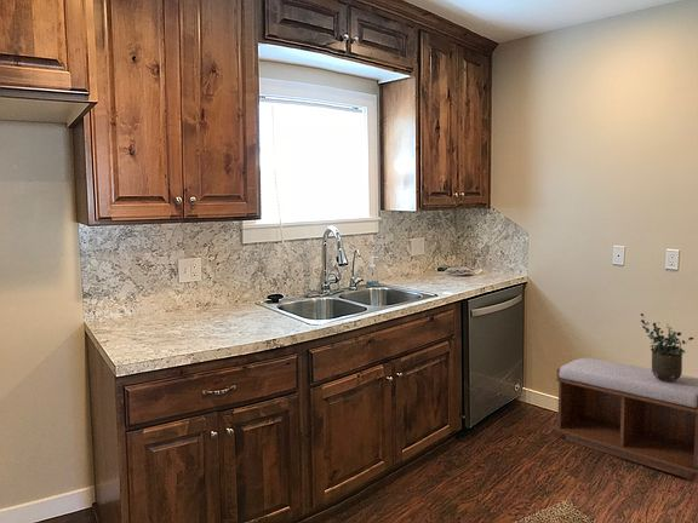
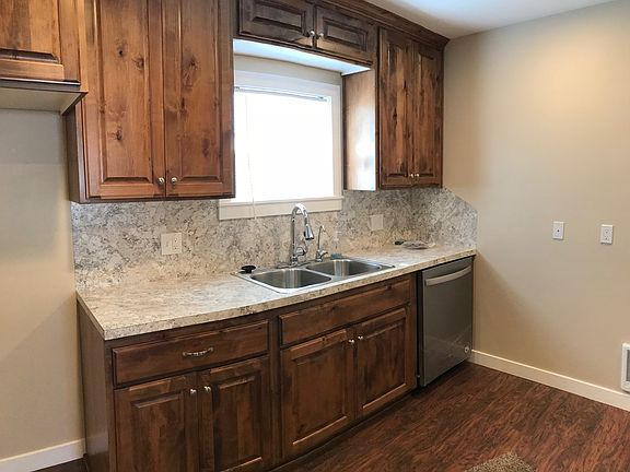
- bench (633, 410)
- potted plant (663, 346)
